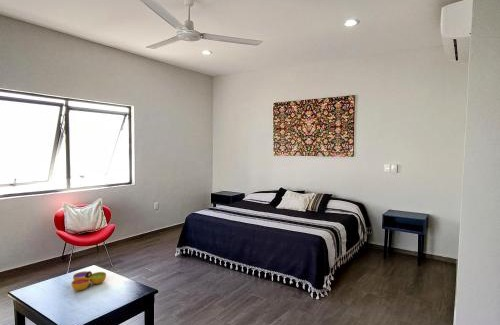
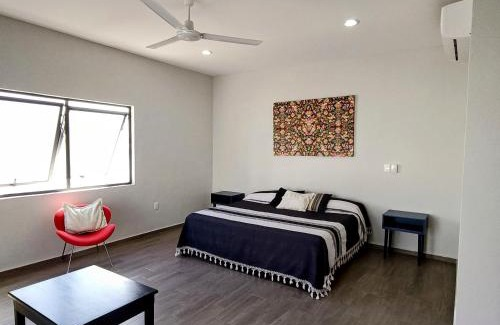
- decorative bowl (85, 279)
